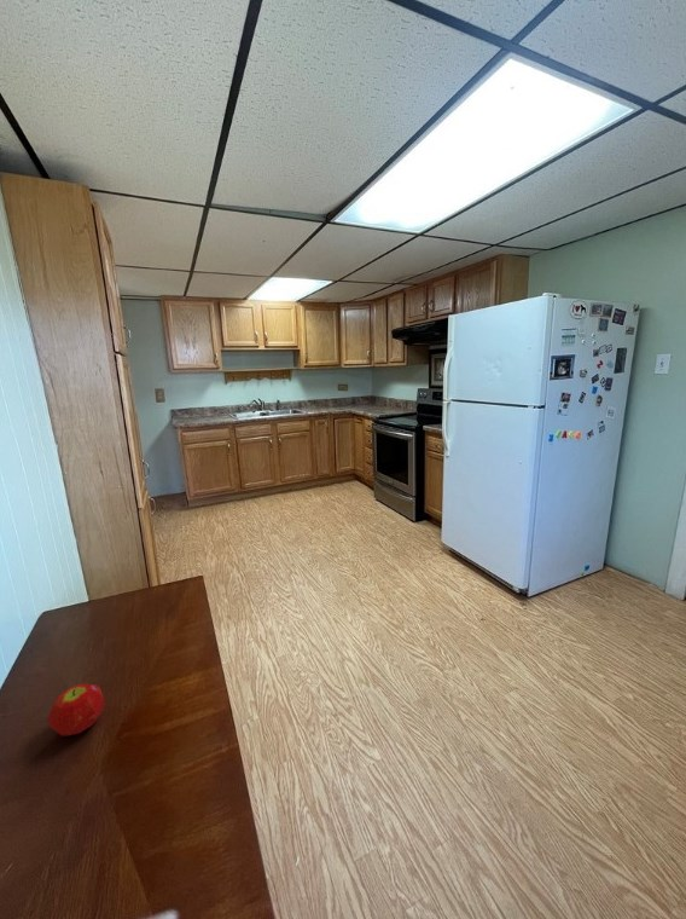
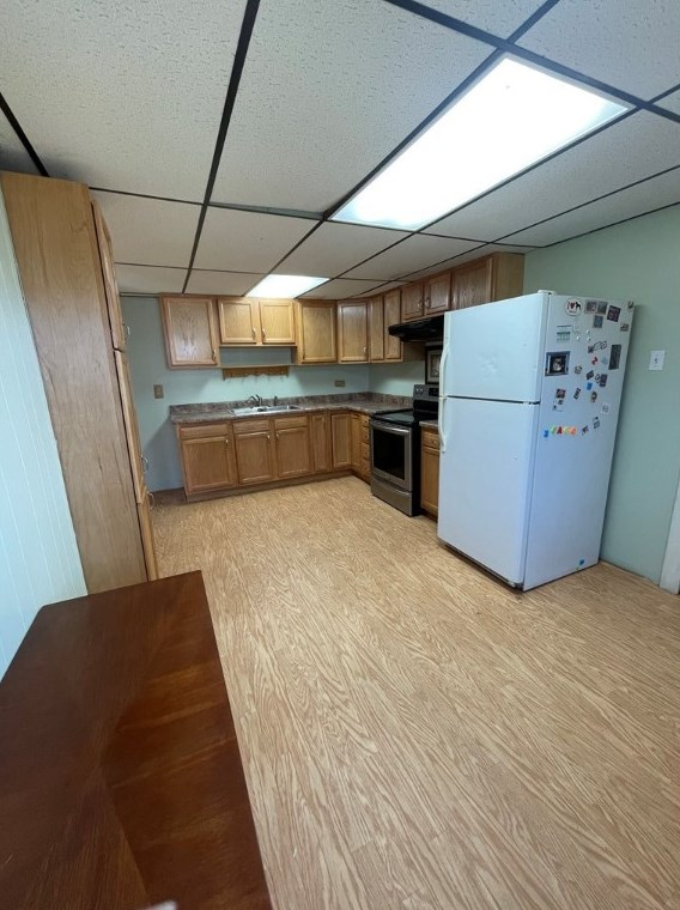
- fruit (77, 706)
